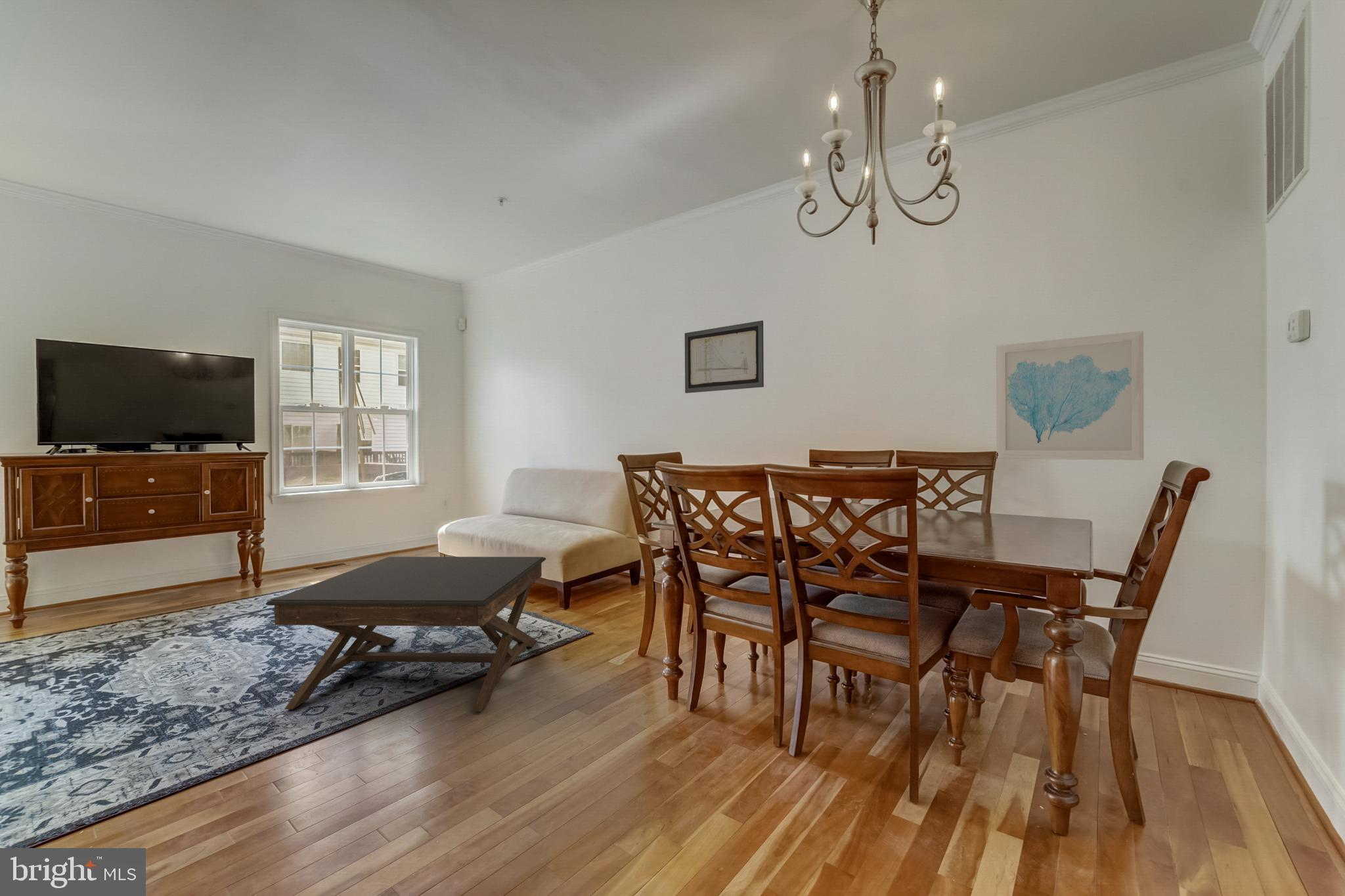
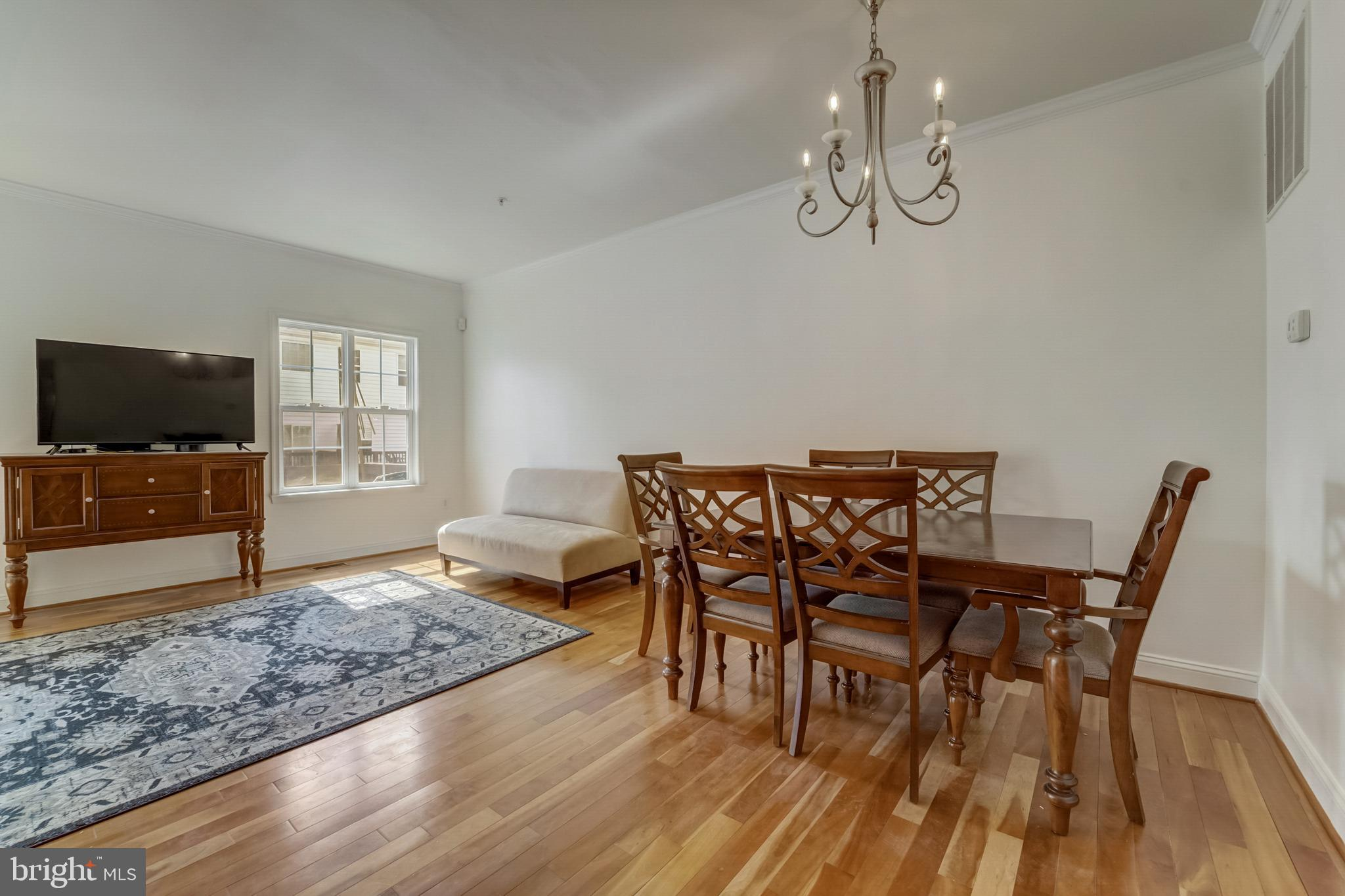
- wall art (722, 358)
- coffee table (428, 622)
- wall art (1065, 399)
